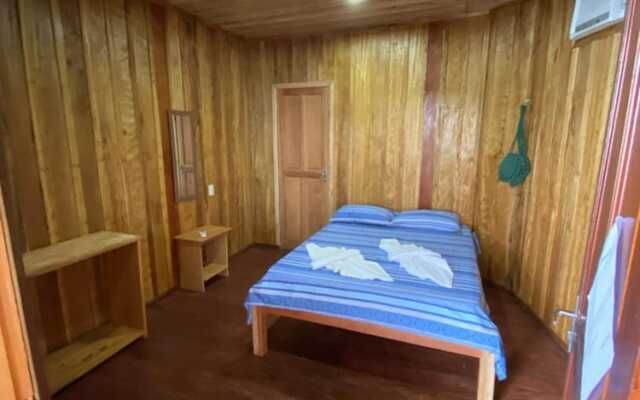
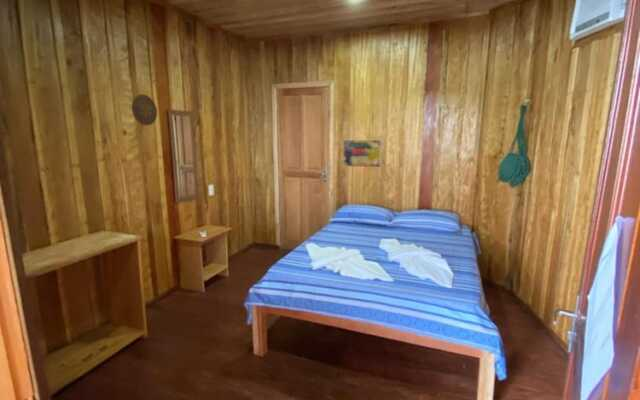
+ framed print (361, 153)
+ decorative plate (145, 110)
